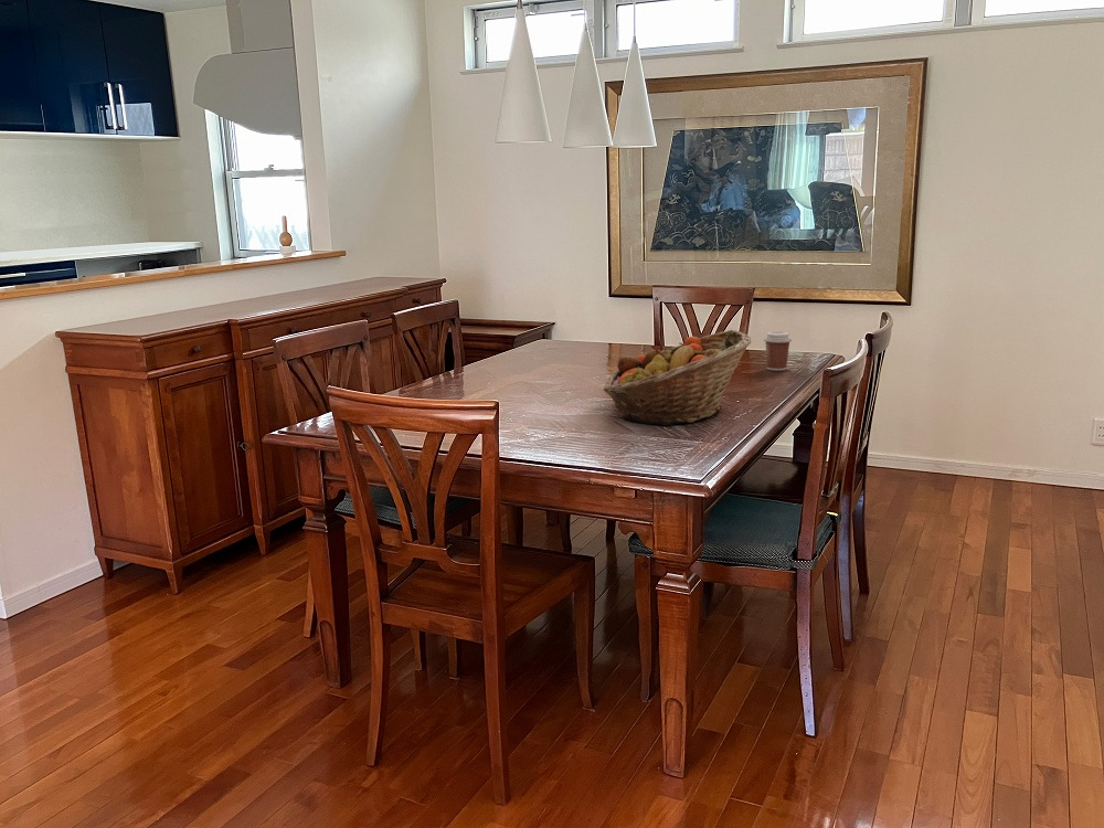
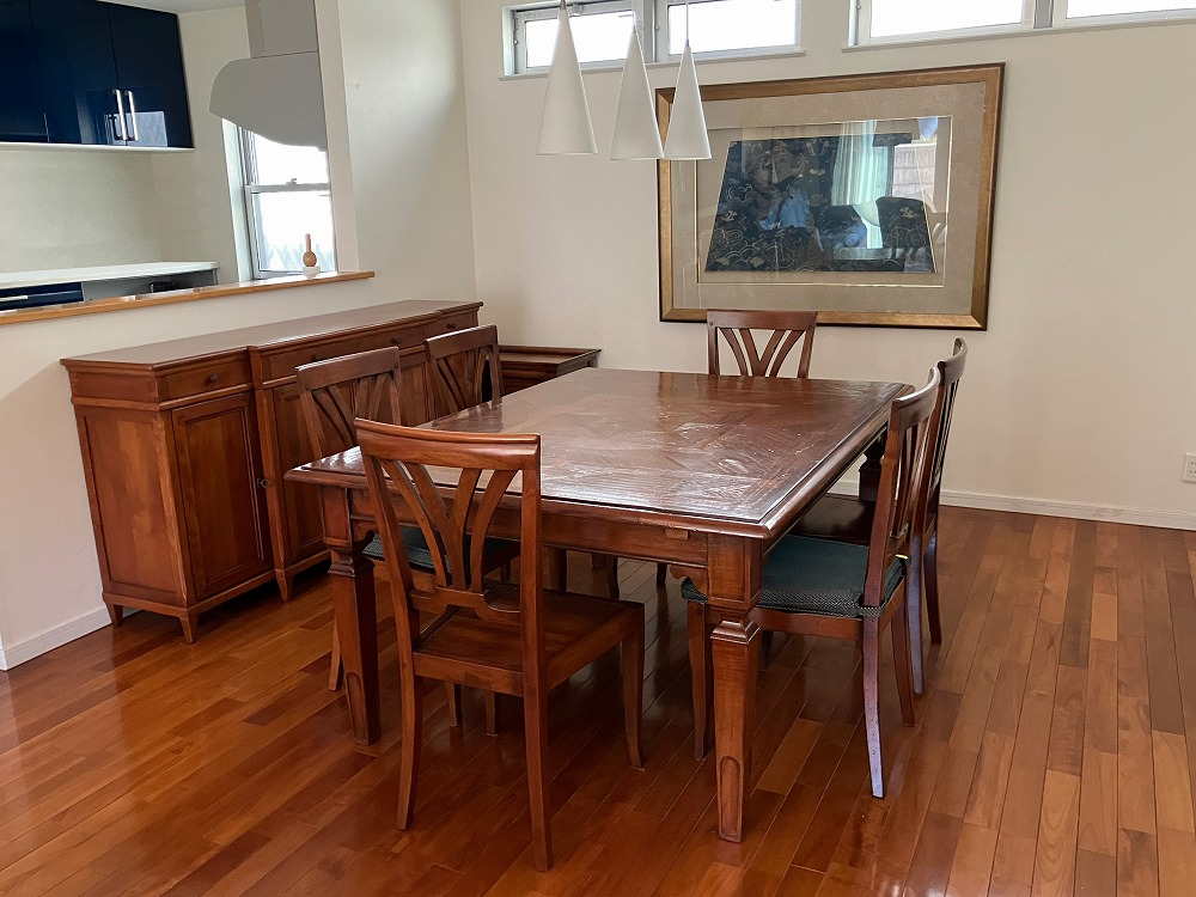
- coffee cup (777, 350)
- fruit basket (676, 373)
